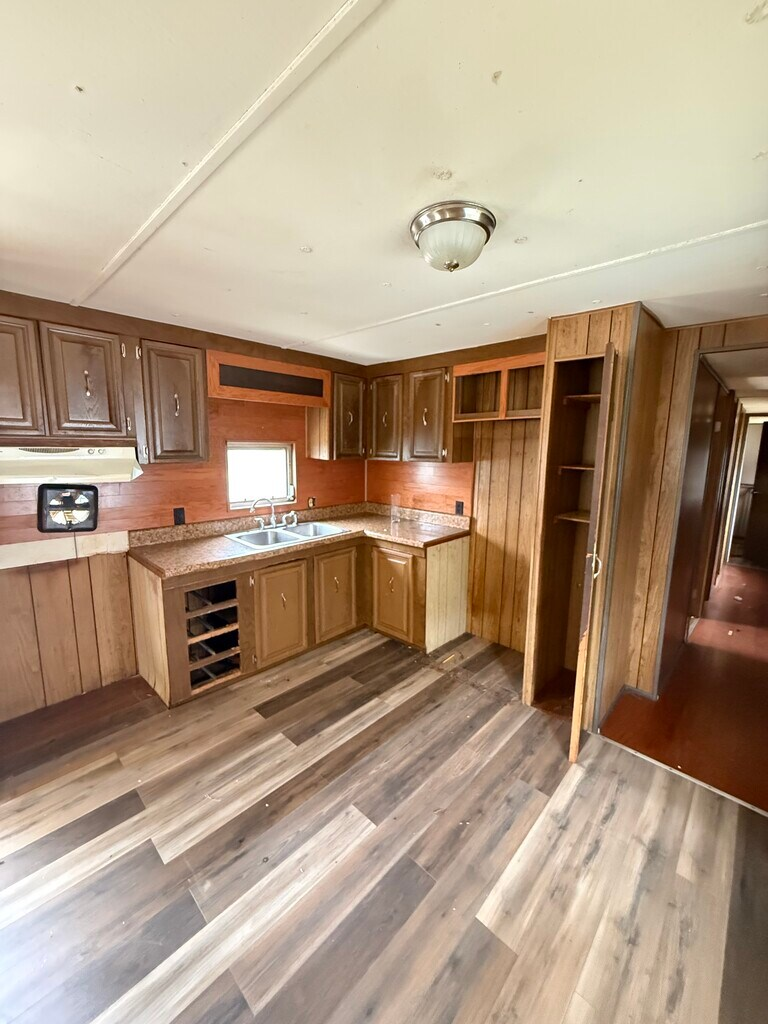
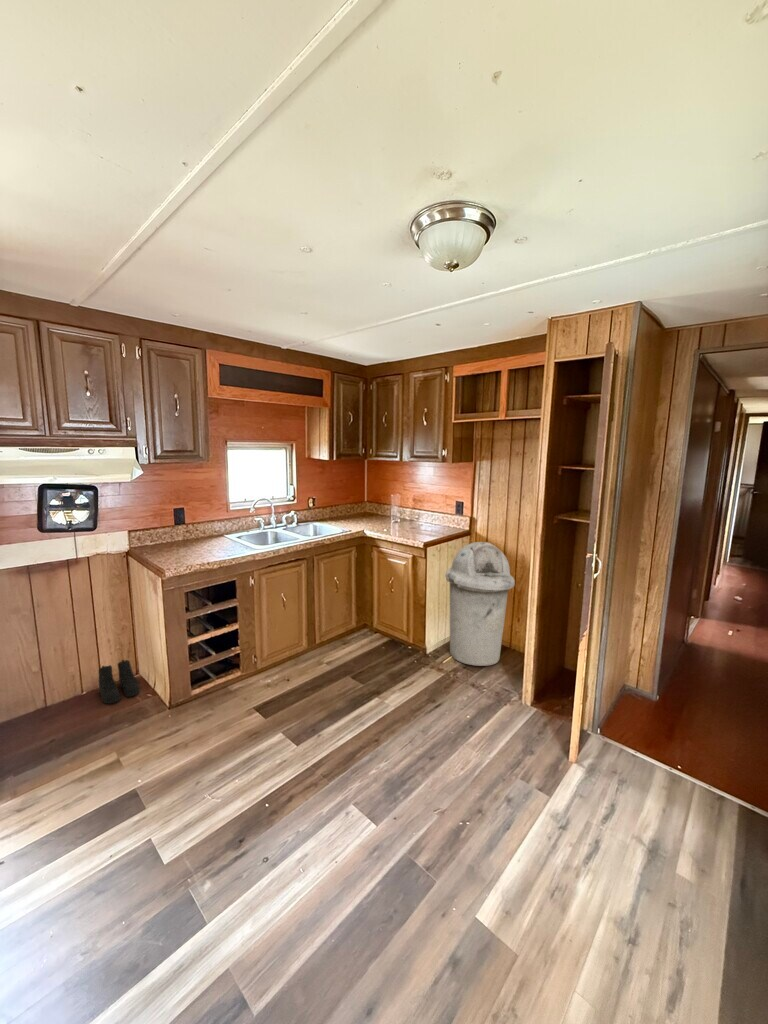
+ boots (119, 678)
+ trash can (478, 599)
